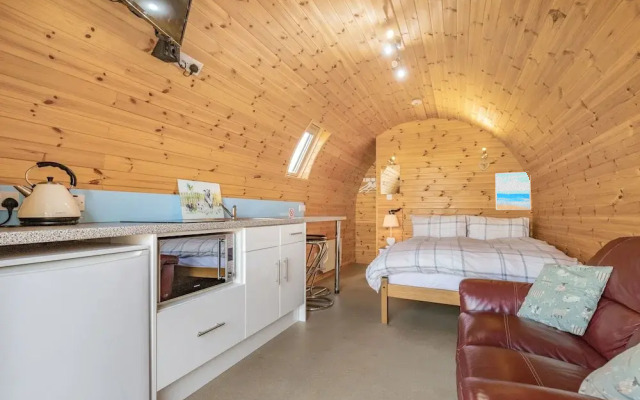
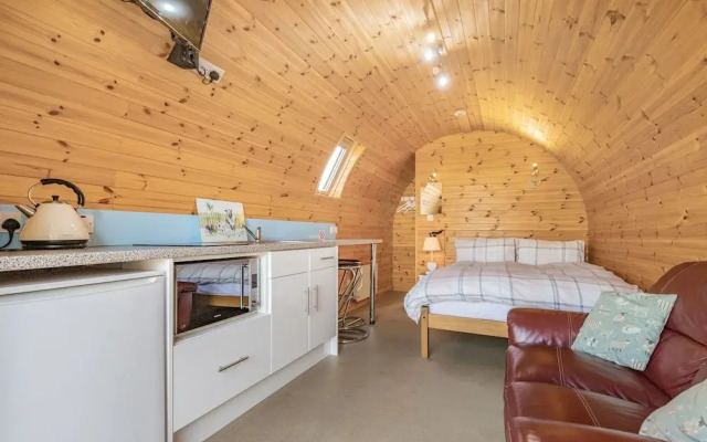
- wall art (512, 191)
